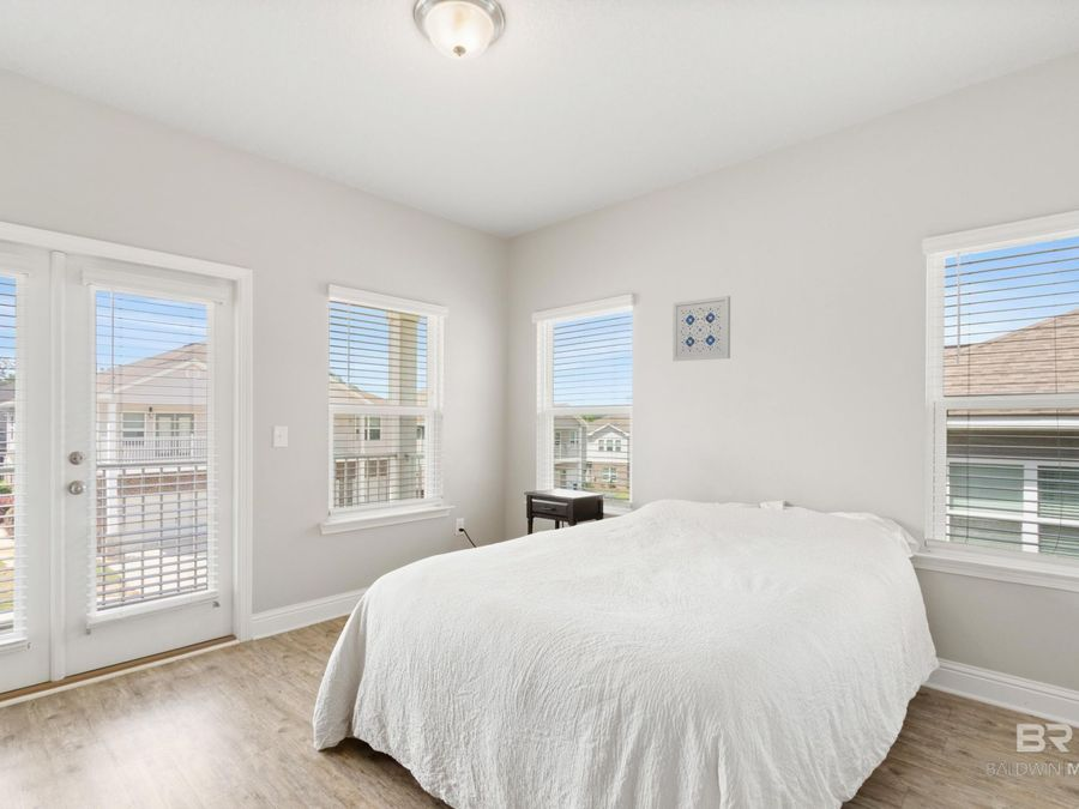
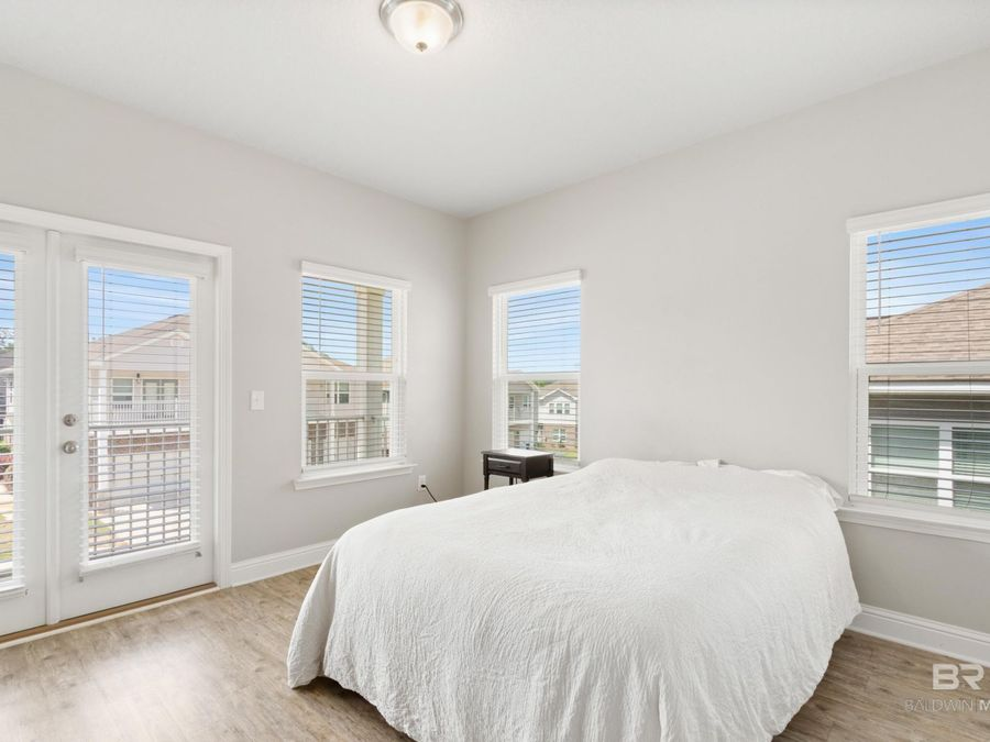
- wall art (700, 330)
